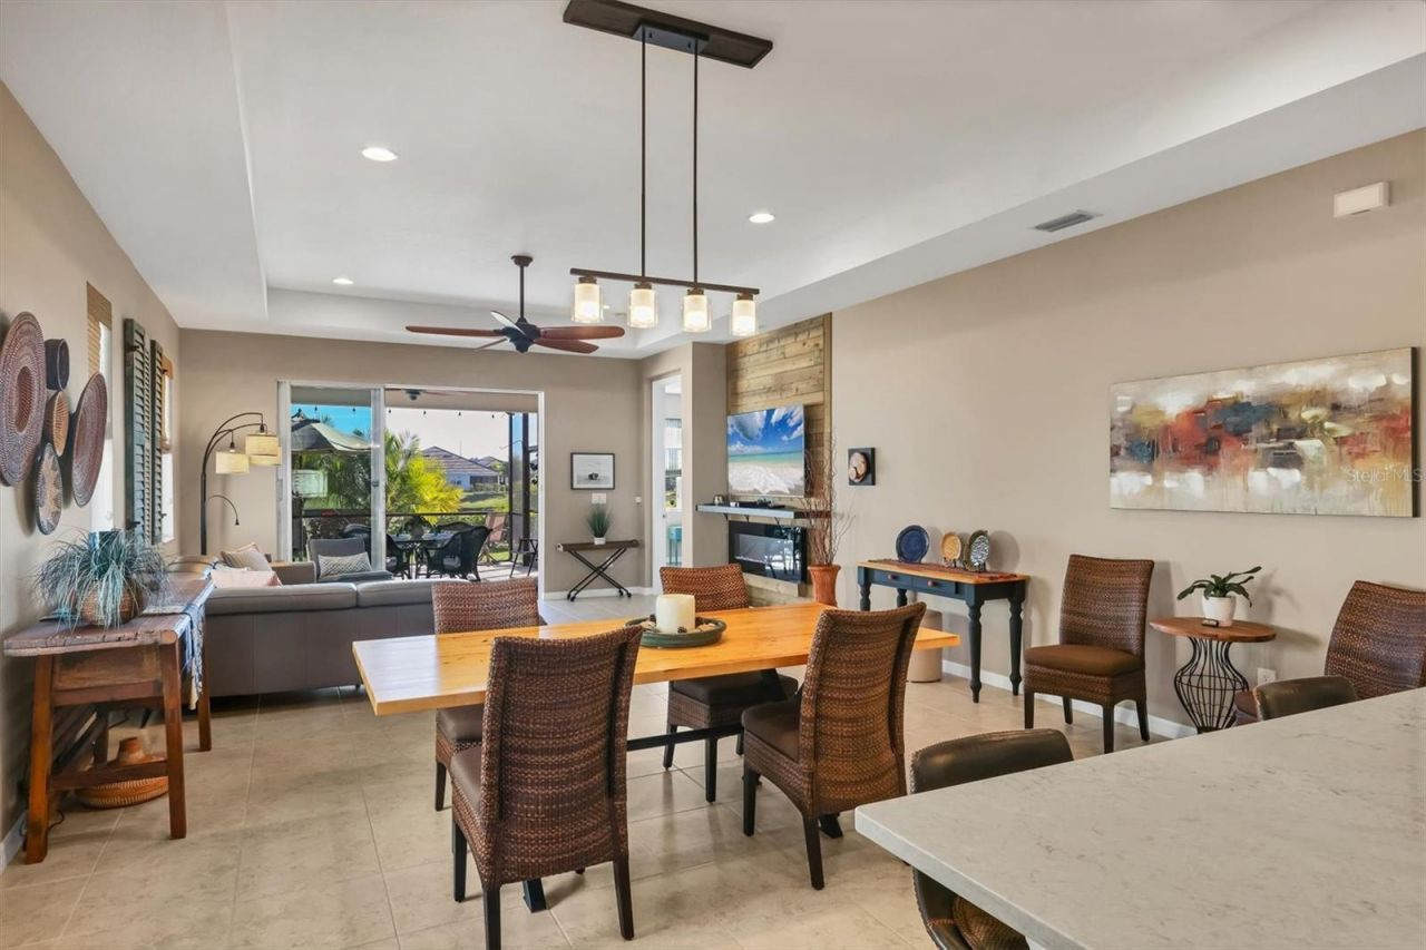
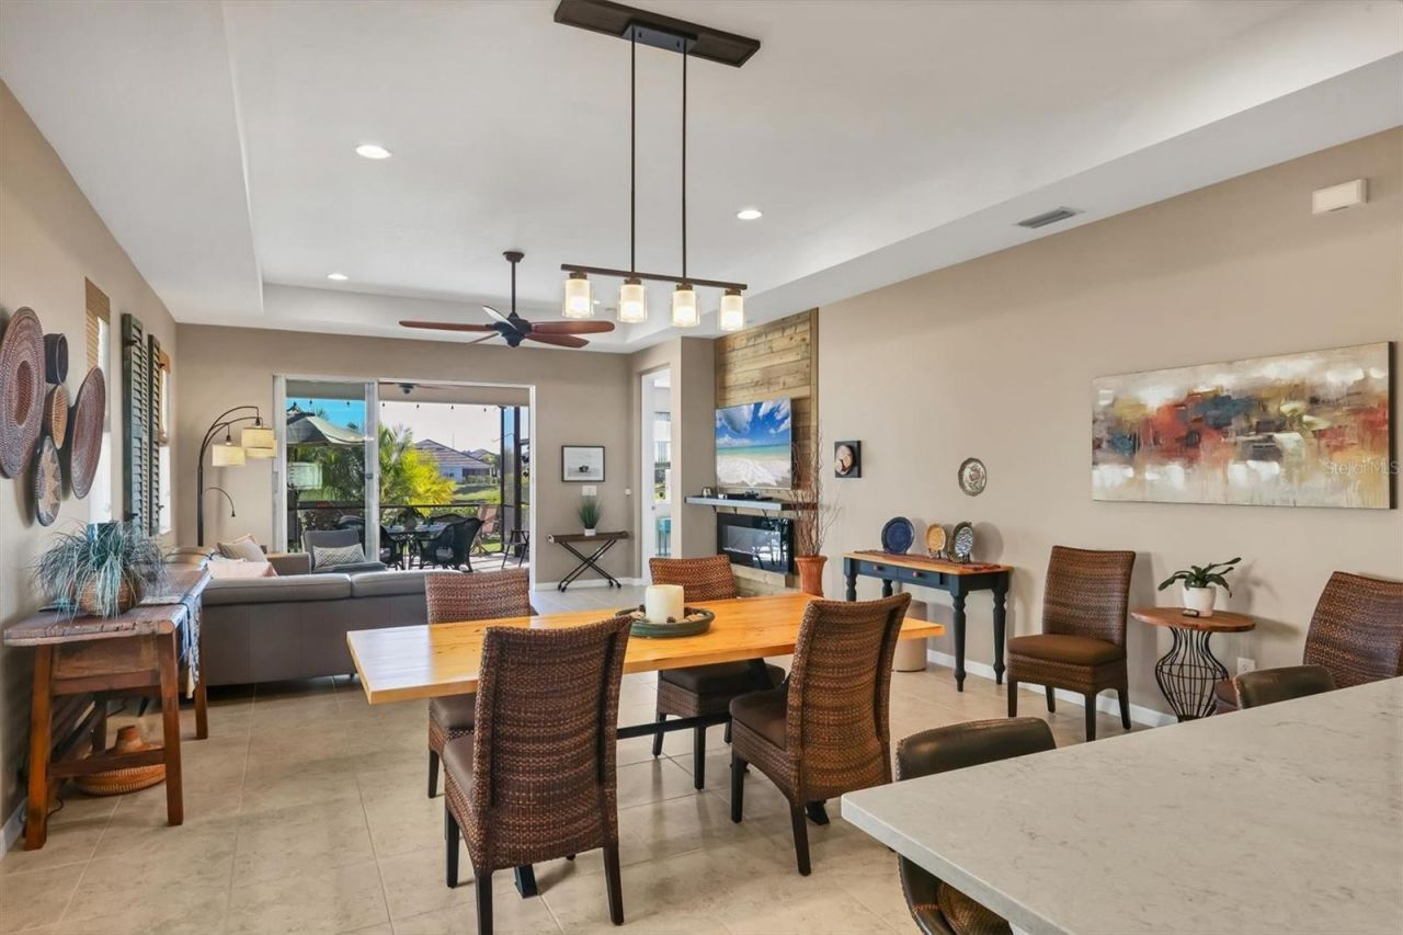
+ decorative plate (973, 477)
